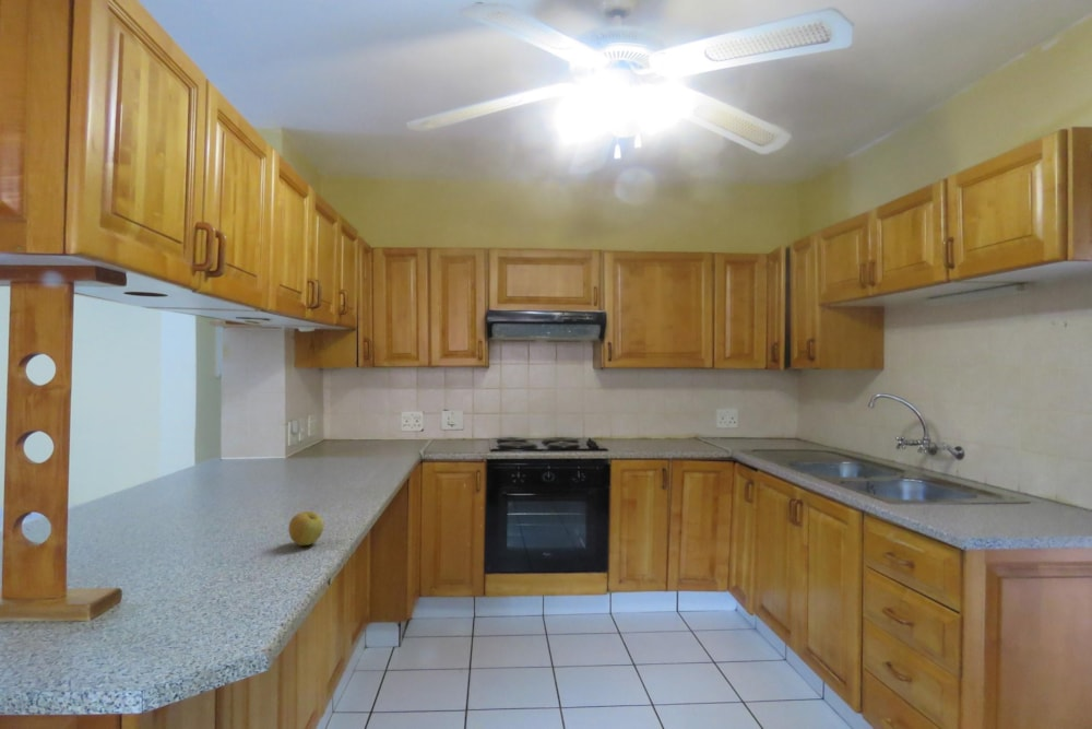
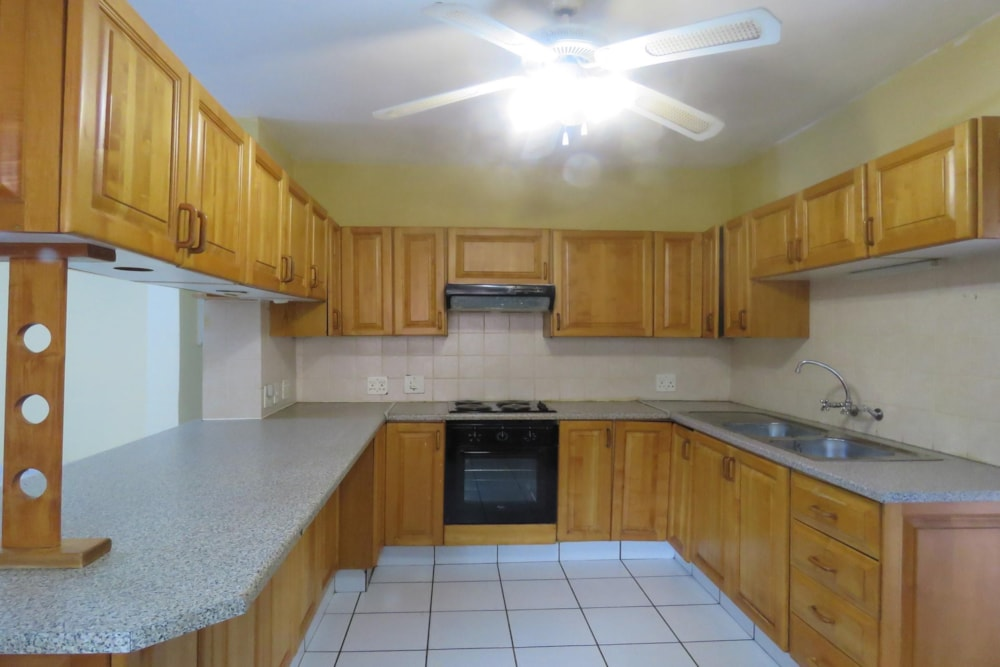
- apple (306, 528)
